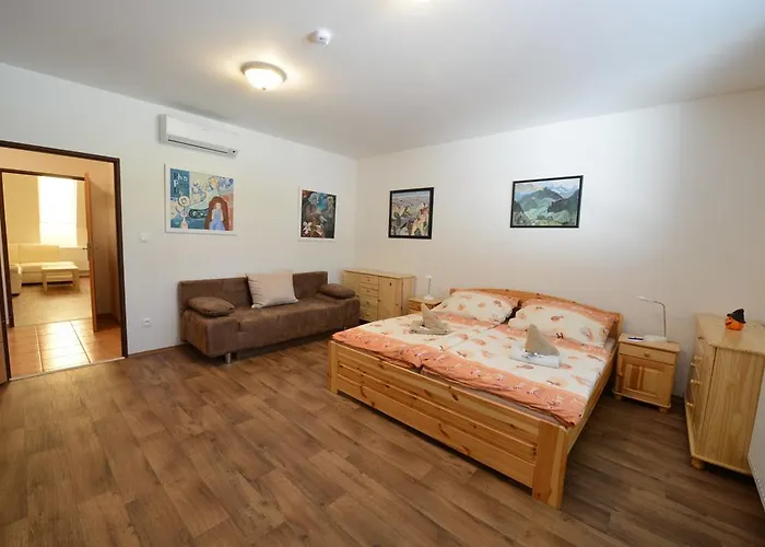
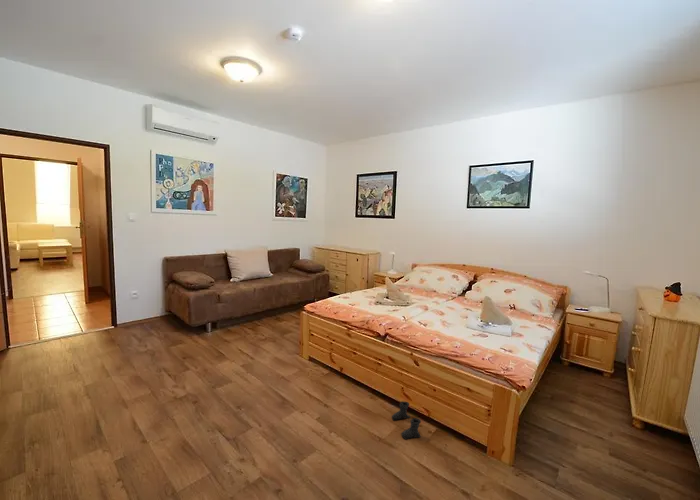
+ boots (406, 417)
